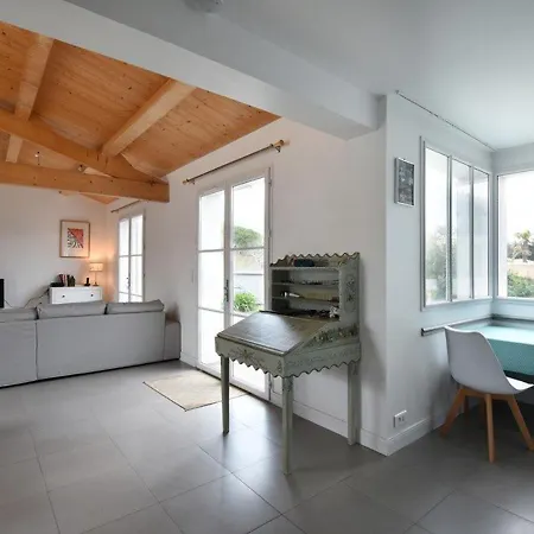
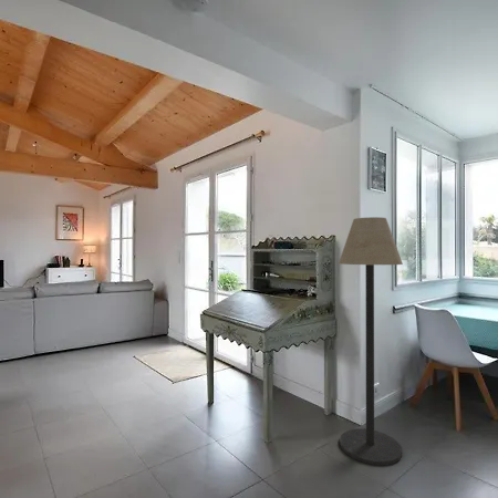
+ floor lamp (370, 332)
